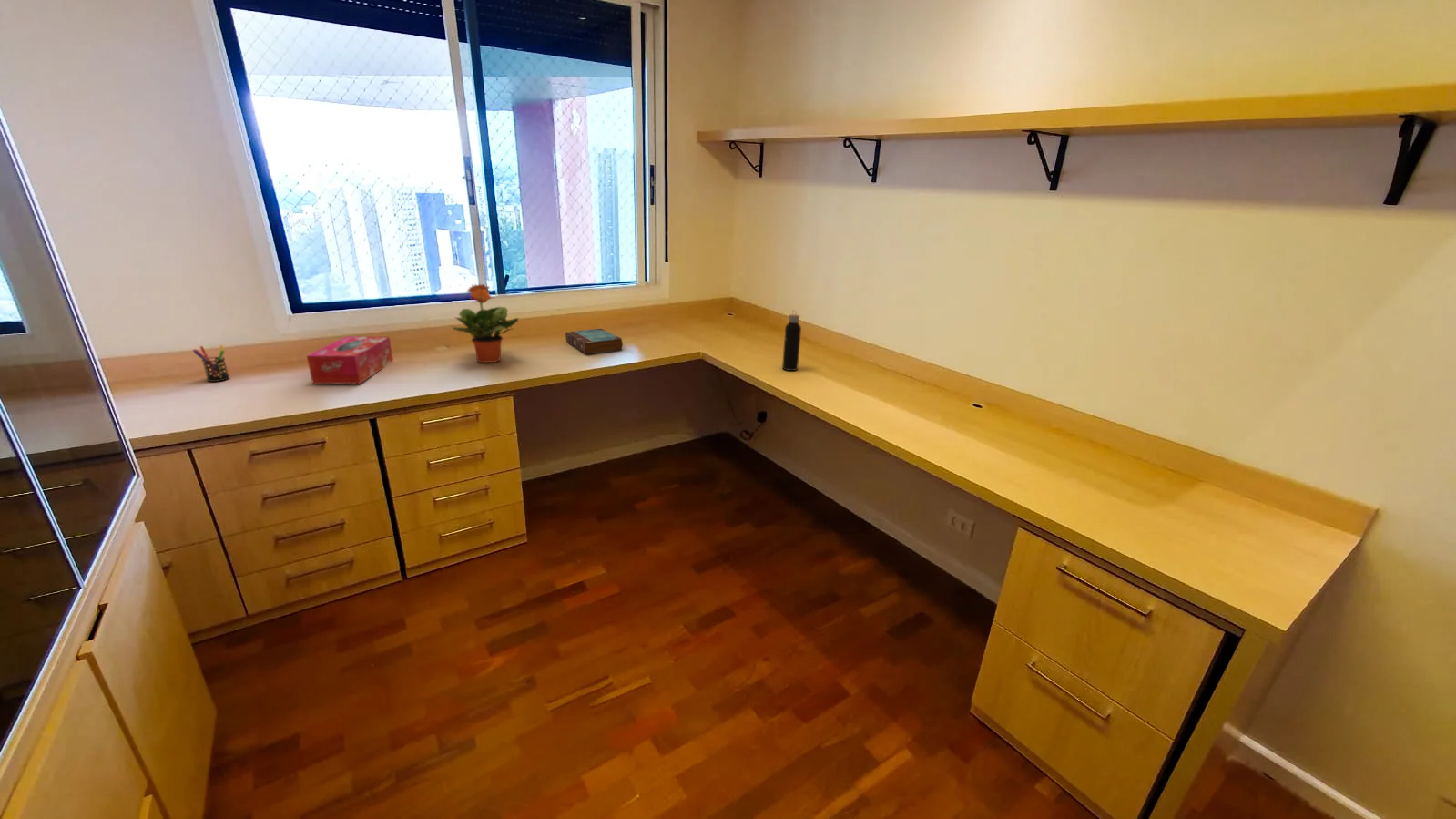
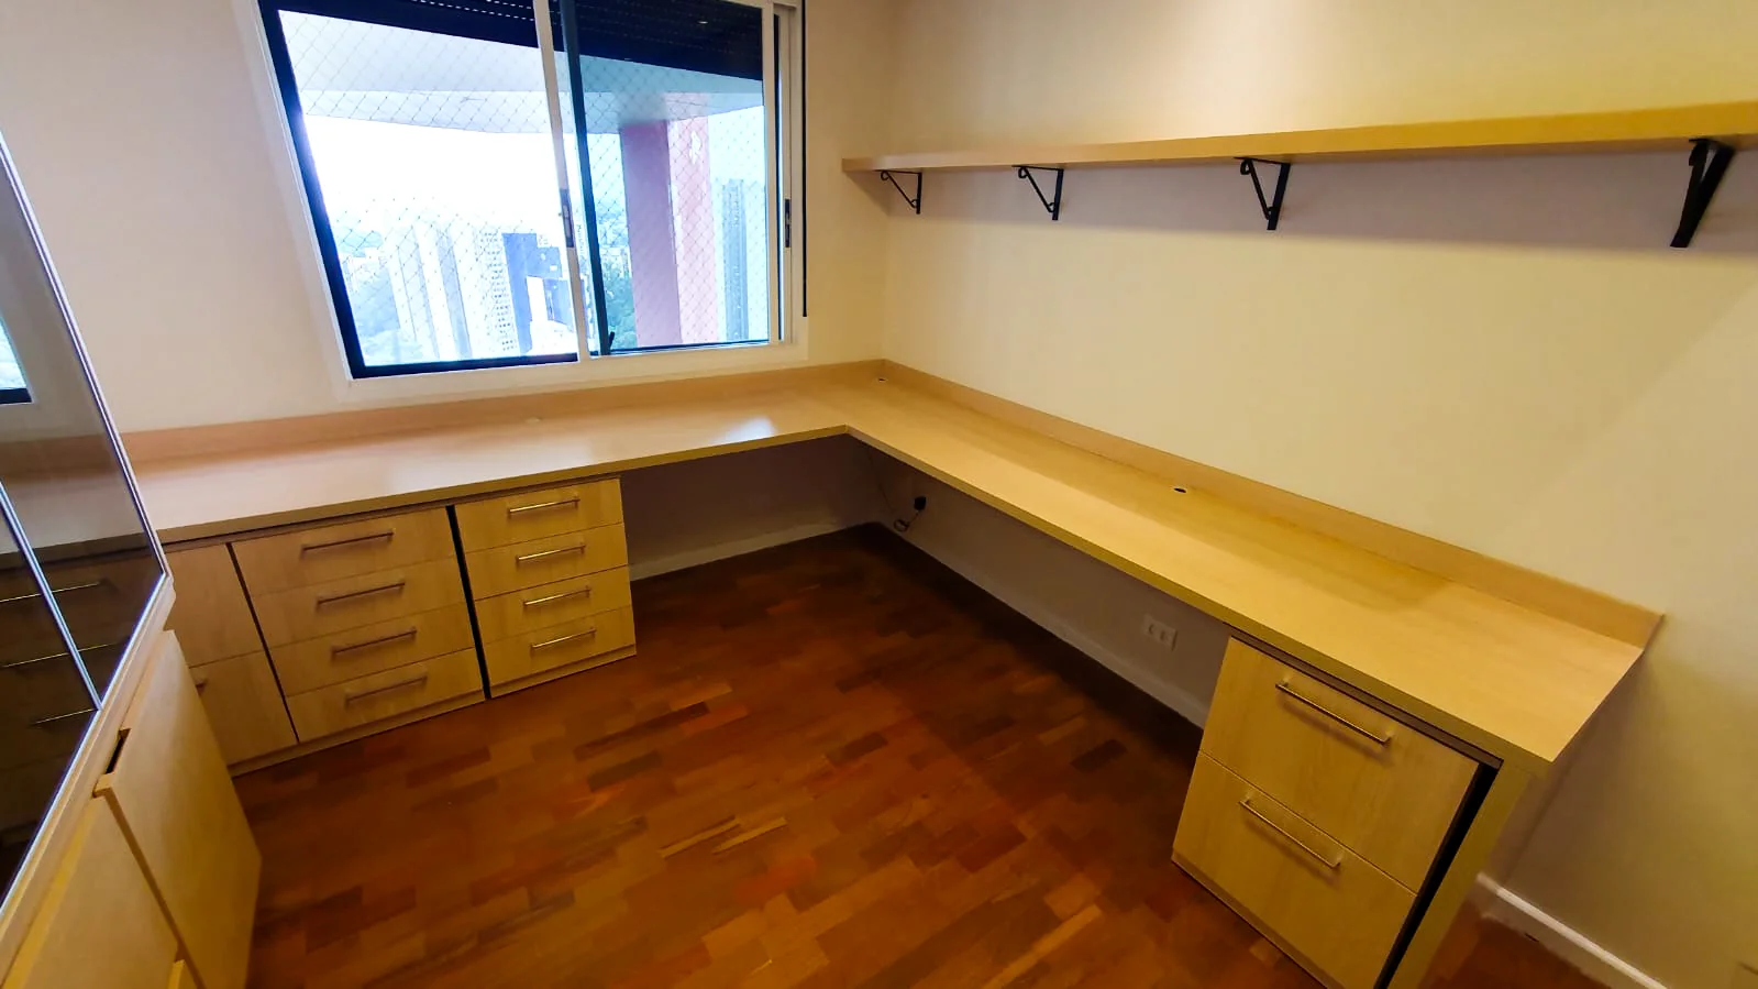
- water bottle (792, 339)
- tissue box (352, 358)
- book (594, 341)
- pen holder (215, 362)
- potted plant (484, 323)
